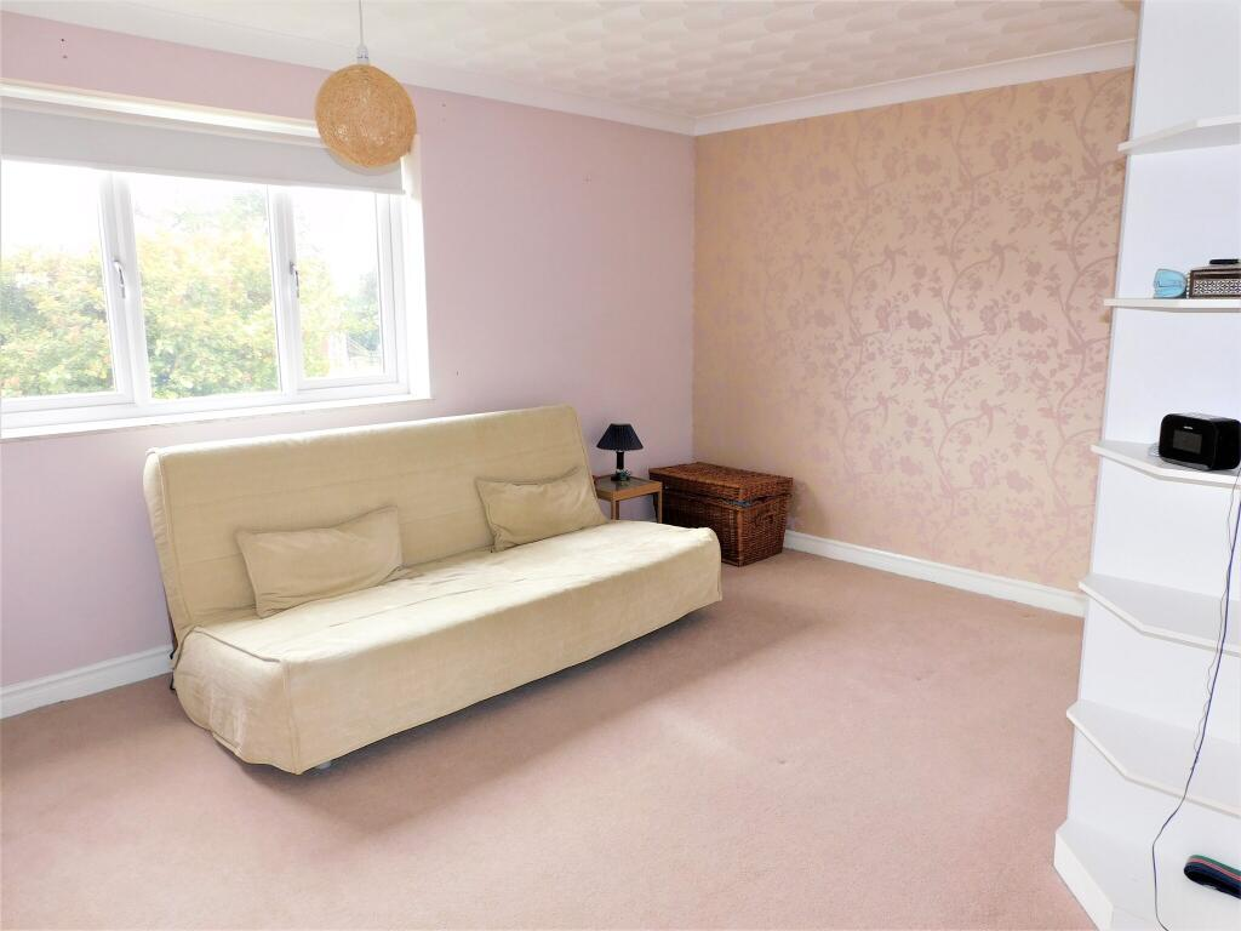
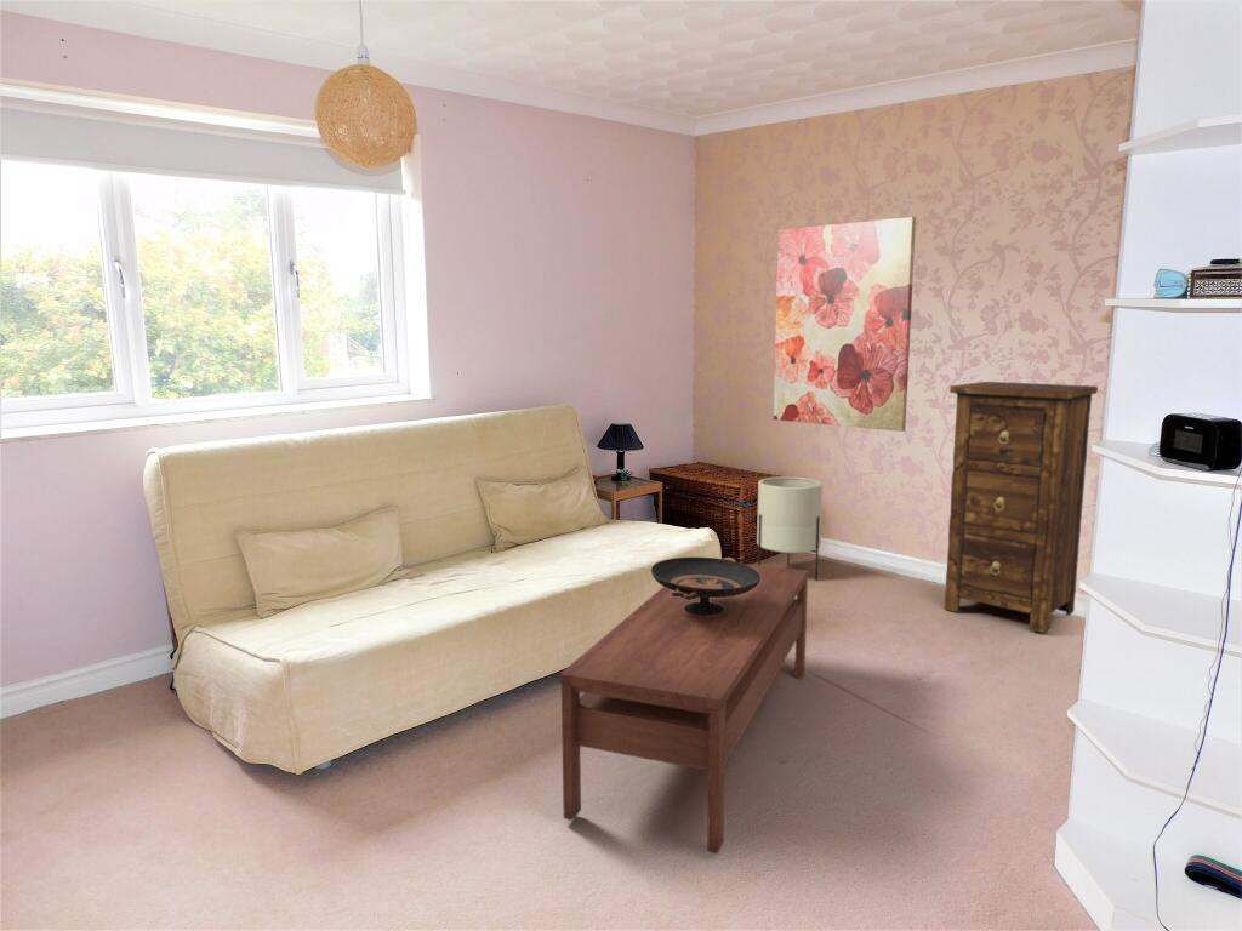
+ planter (790, 529)
+ decorative bowl (705, 589)
+ coffee table (705, 675)
+ cabinet (1015, 501)
+ wall art (839, 326)
